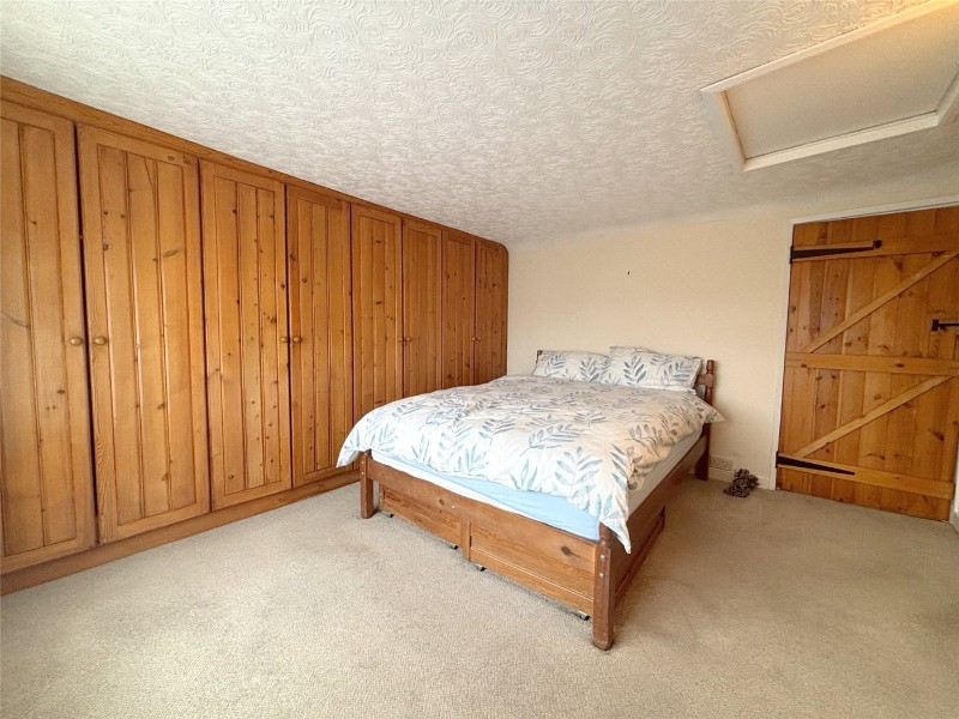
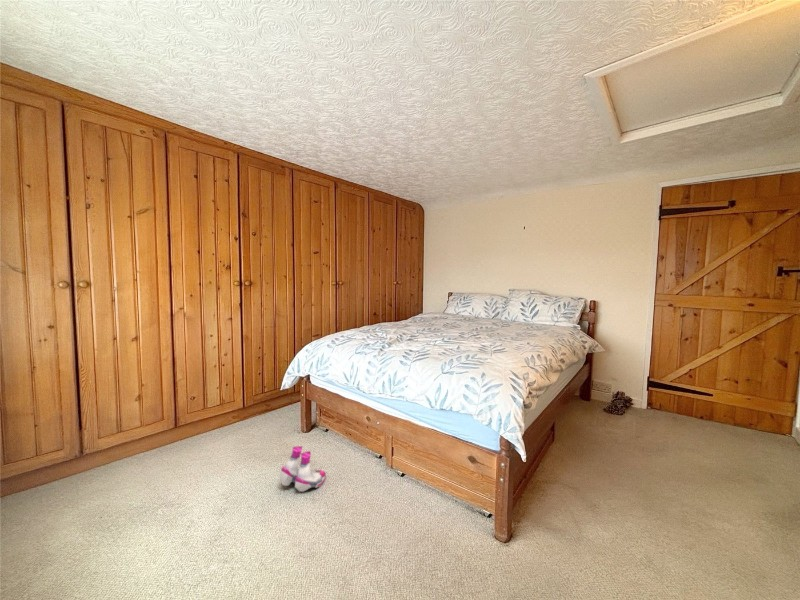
+ boots (303, 466)
